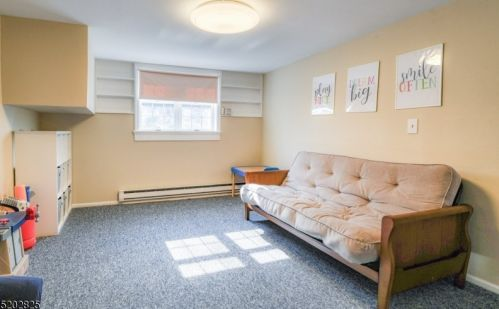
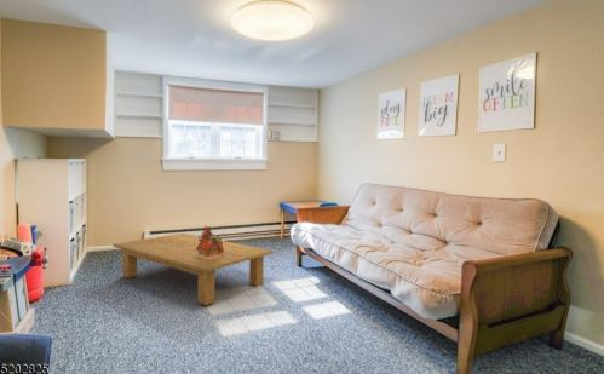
+ coffee table (191, 263)
+ toy house (209, 240)
